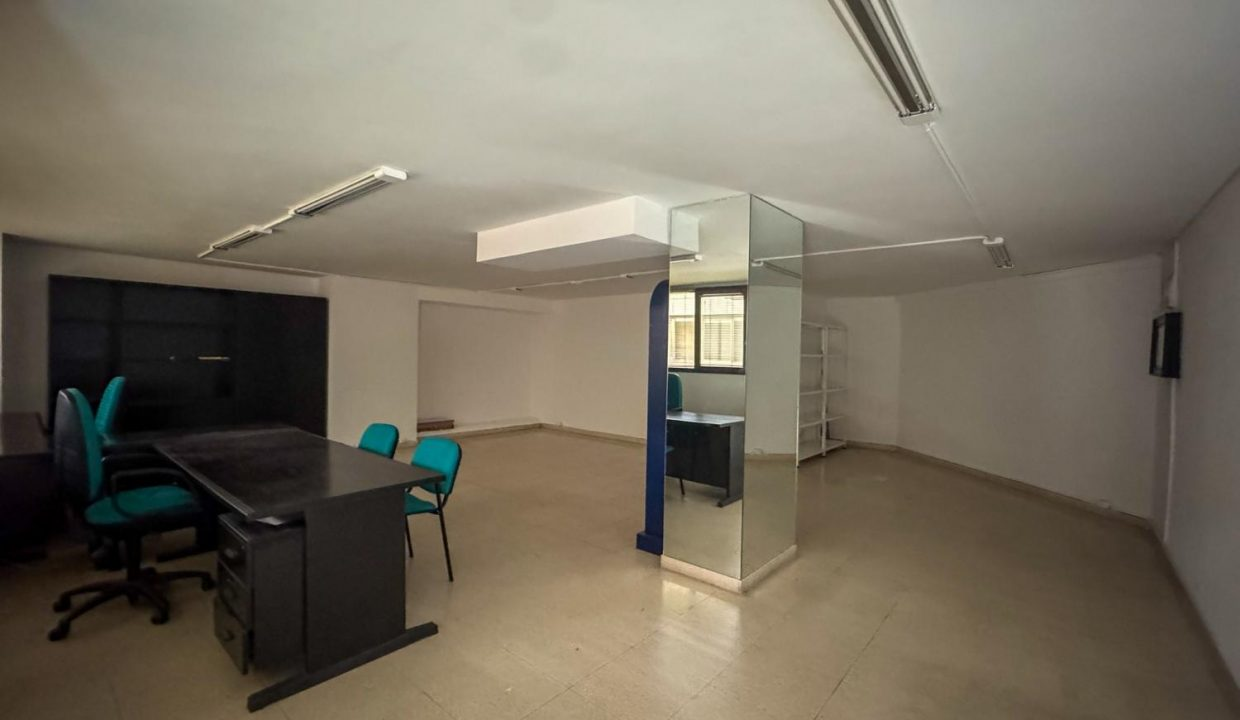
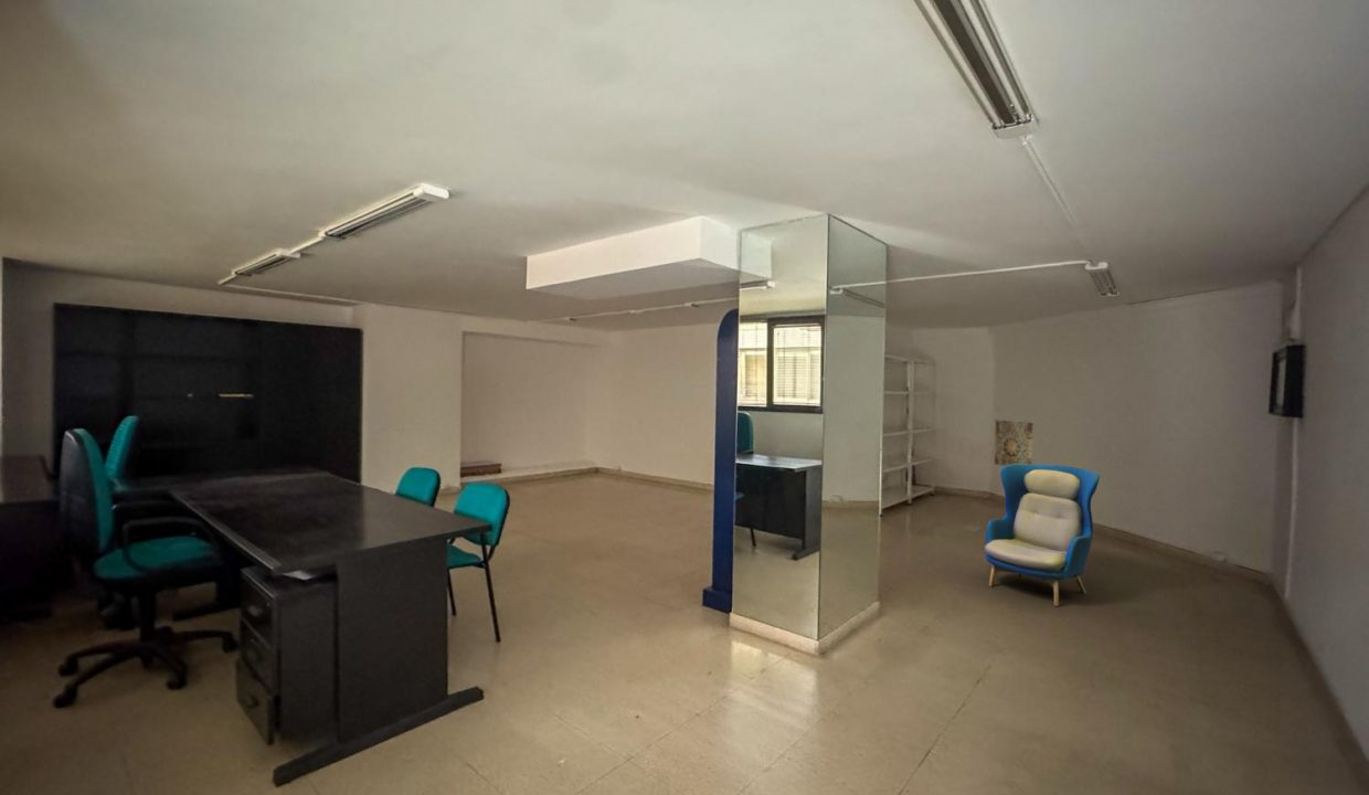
+ armchair (1039, 528)
+ wall art (1012, 444)
